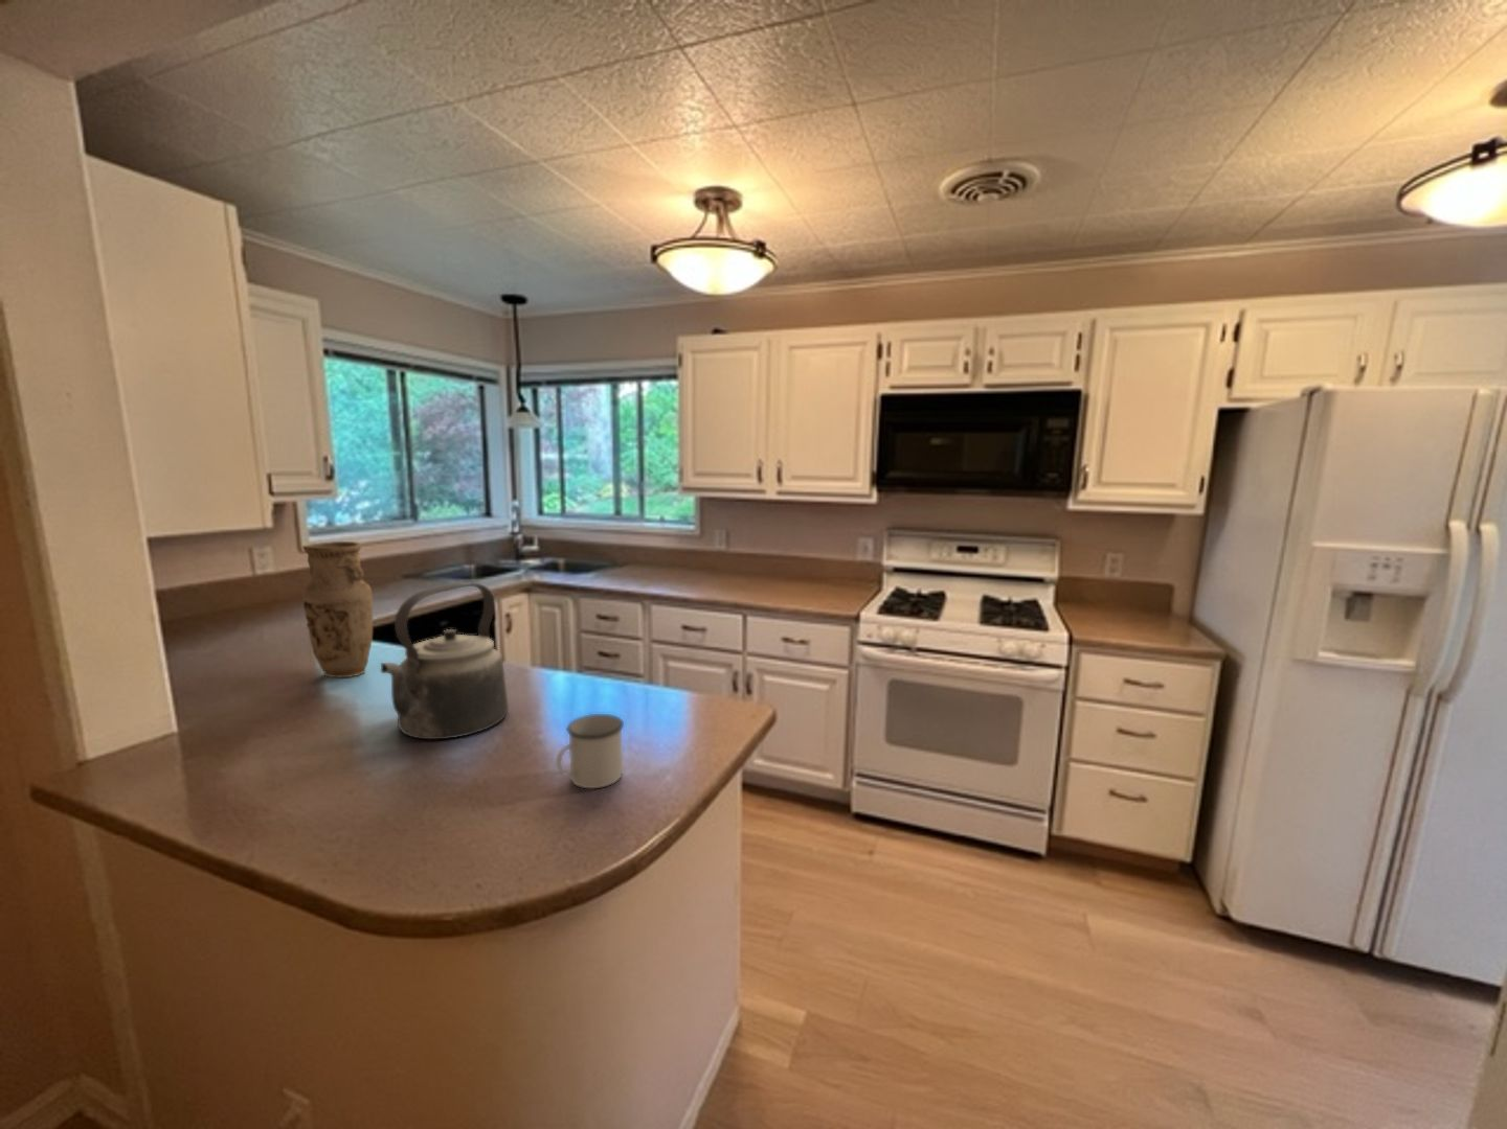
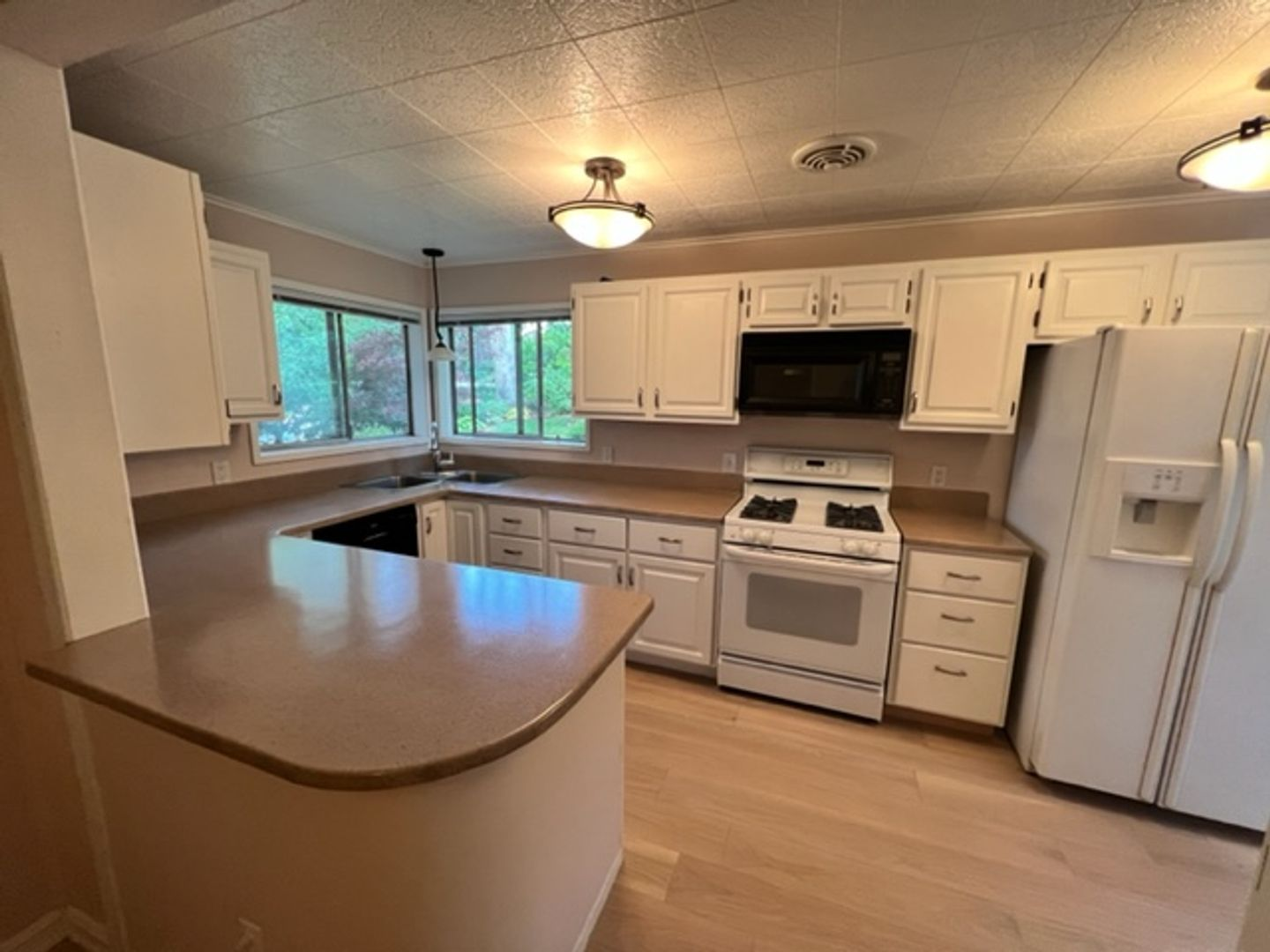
- vase (338, 608)
- mug (589, 754)
- kettle (443, 657)
